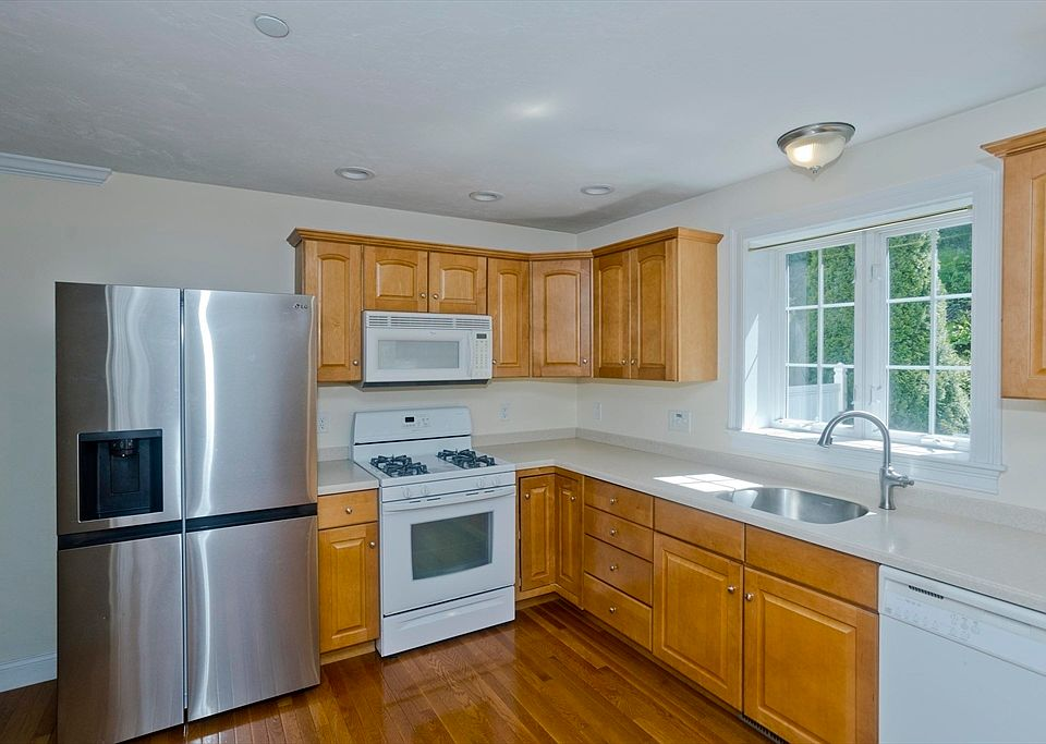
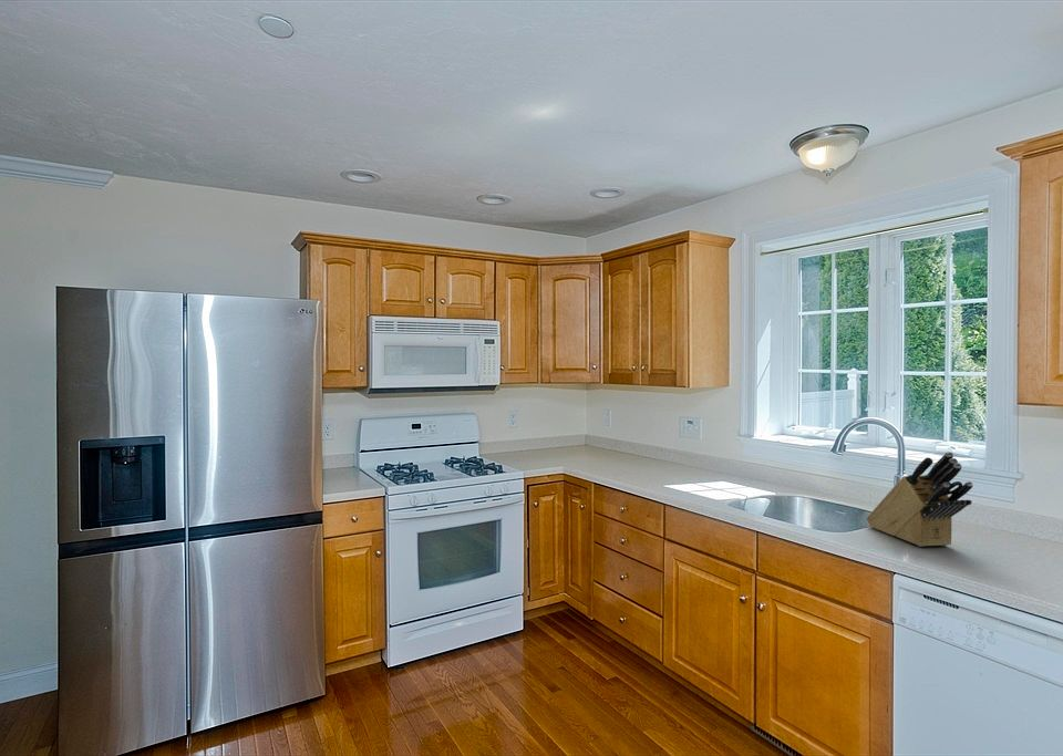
+ knife block (916, 494)
